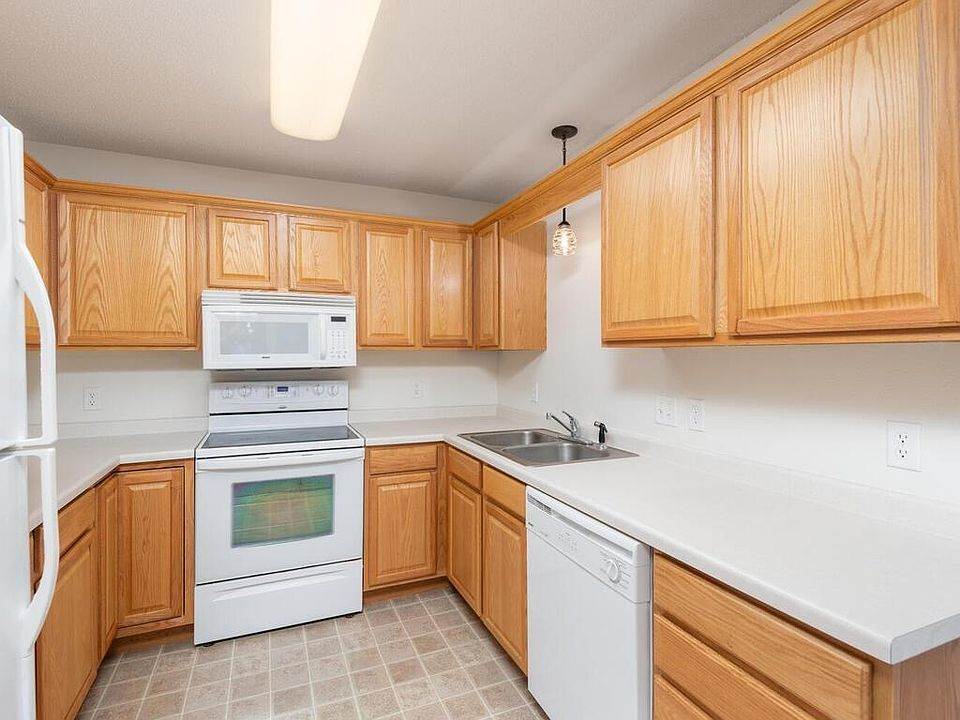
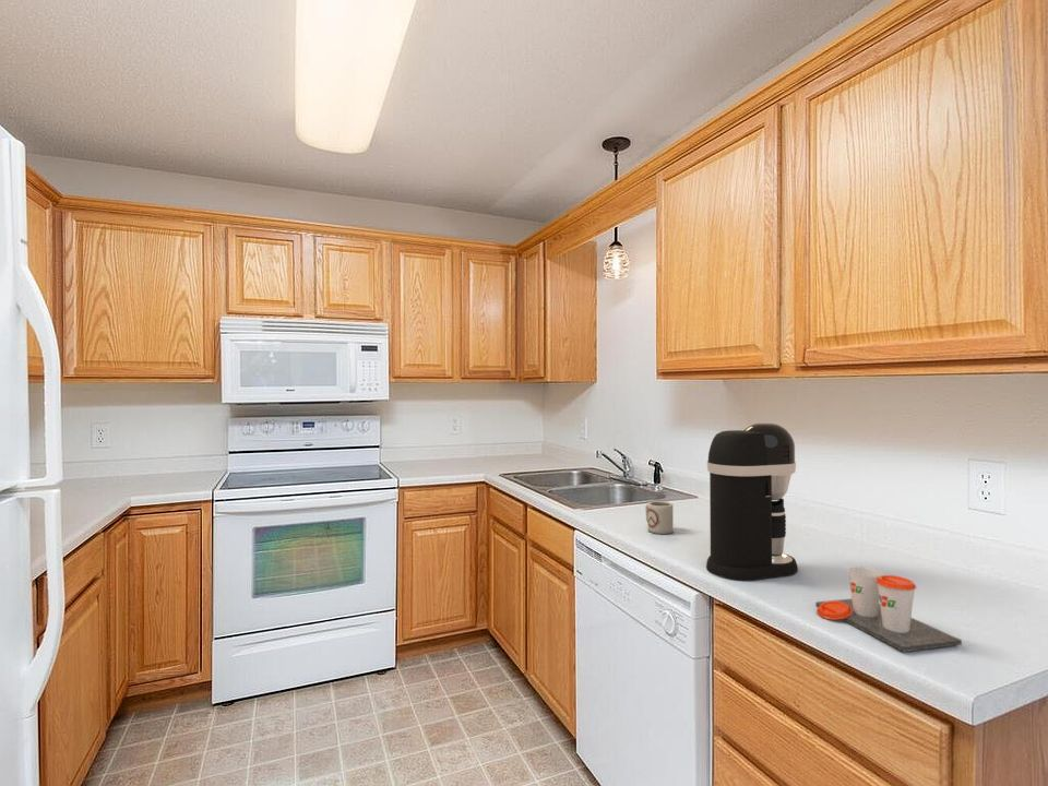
+ cup (876, 598)
+ cup (657, 516)
+ coffee maker (751, 496)
